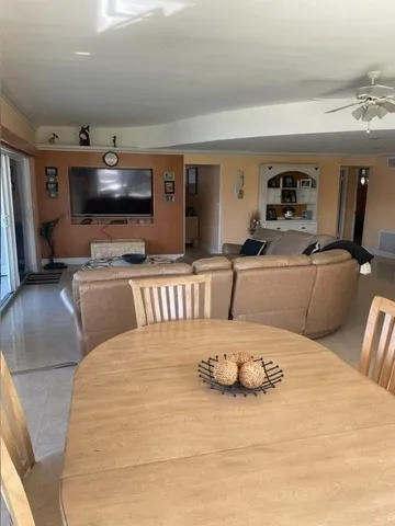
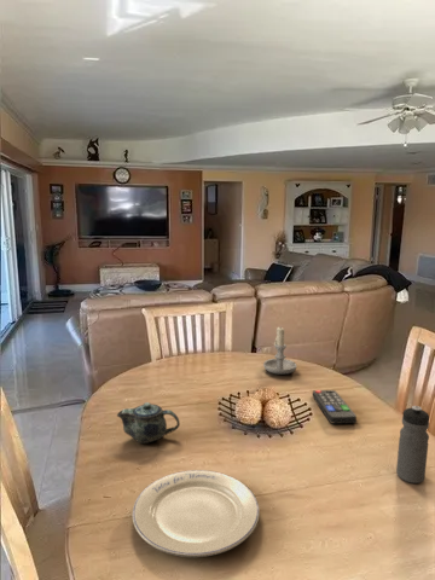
+ water bottle (413, 441)
+ chinaware (149, 420)
+ chinaware (196, 510)
+ candle (280, 348)
+ remote control (332, 405)
